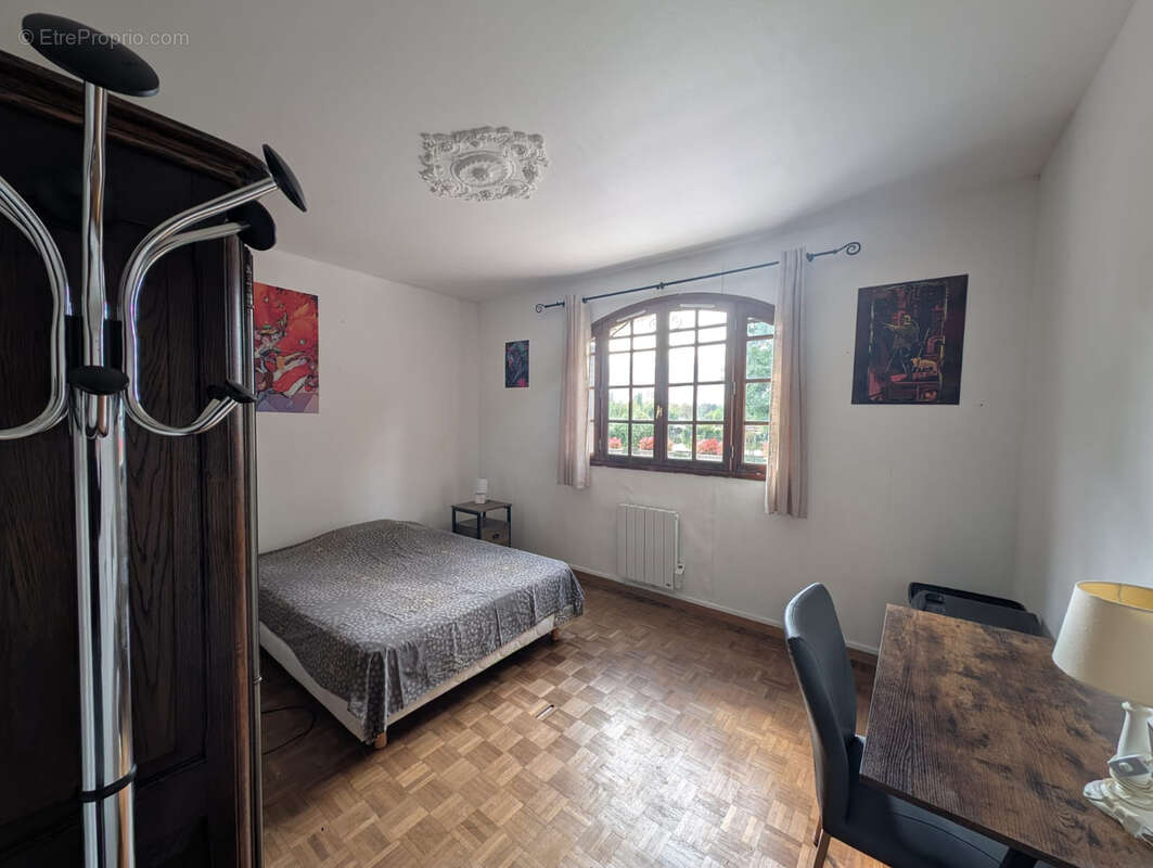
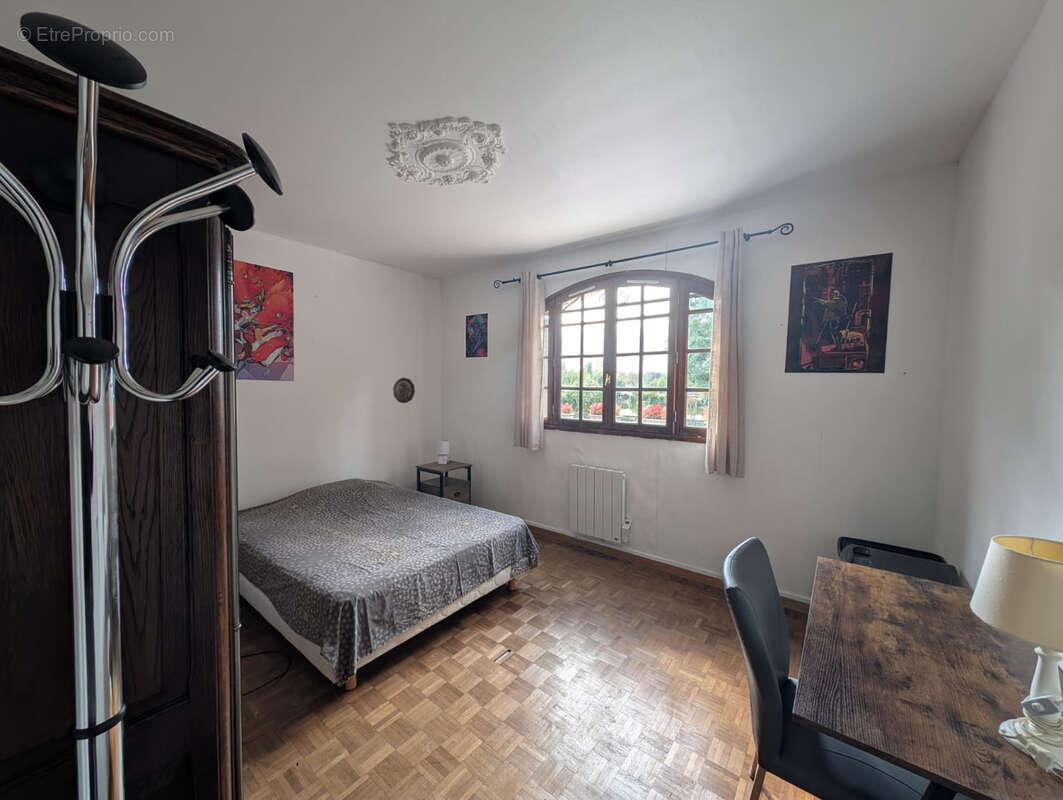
+ decorative plate (403, 390)
